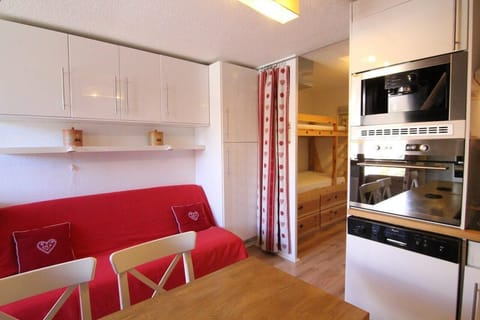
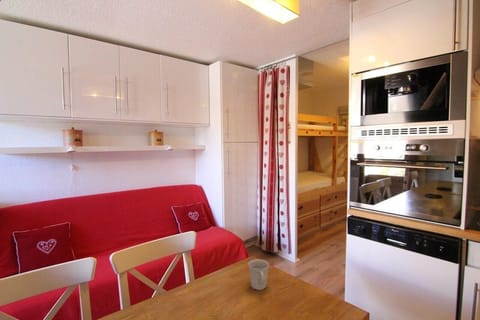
+ mug (259, 276)
